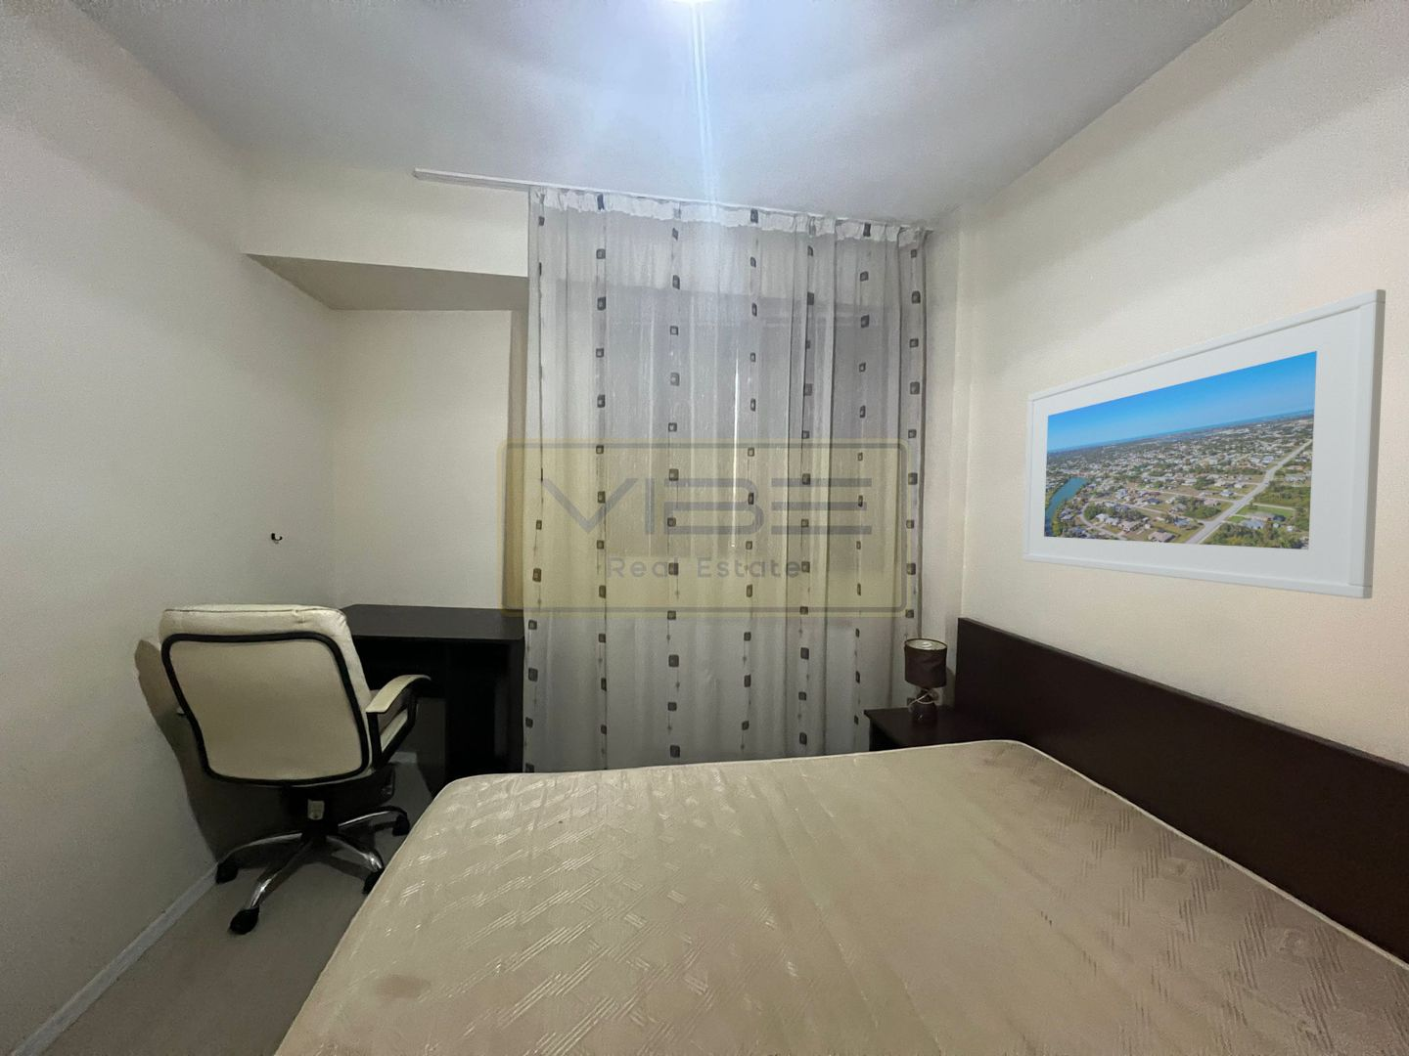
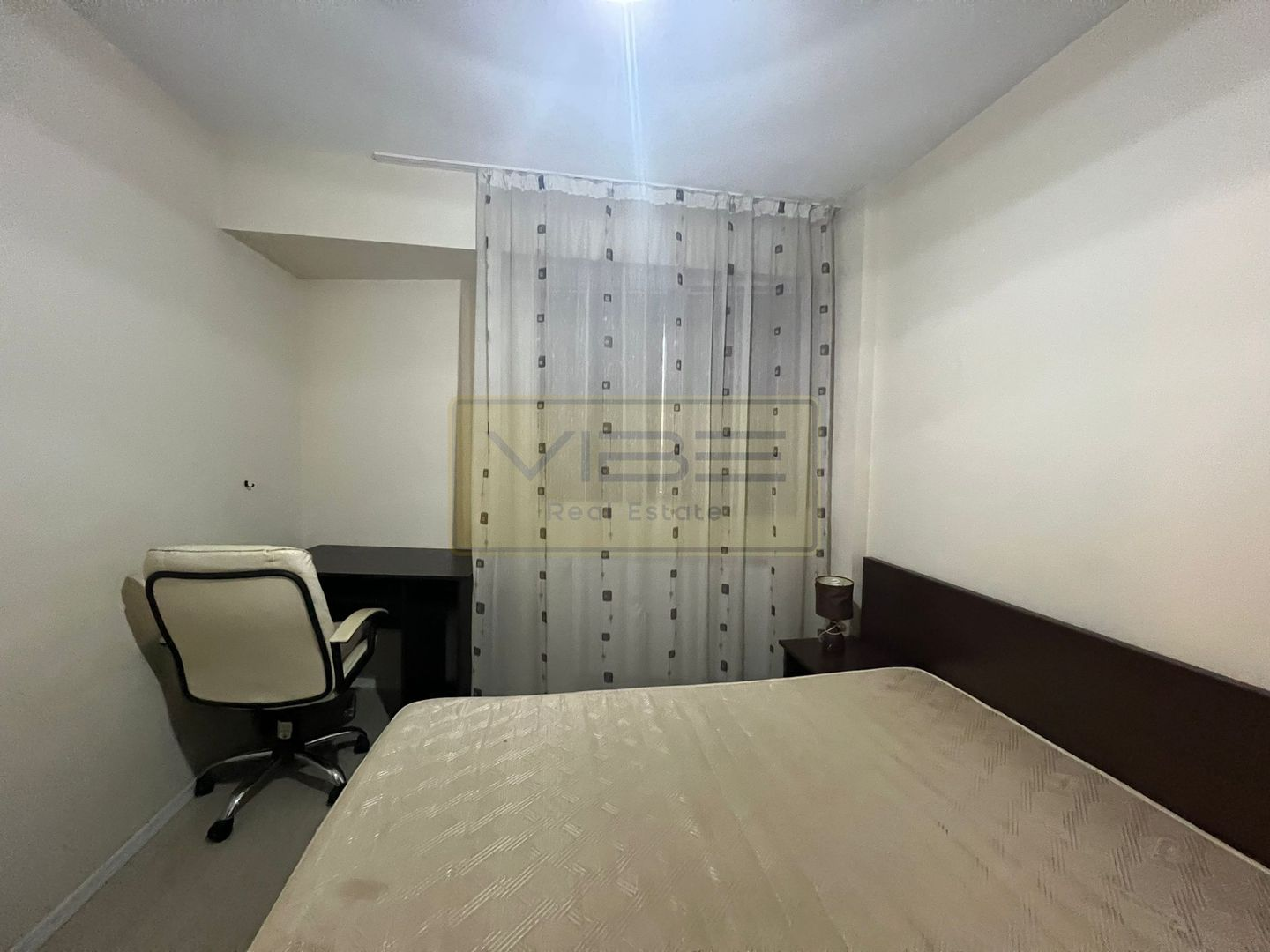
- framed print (1148, 466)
